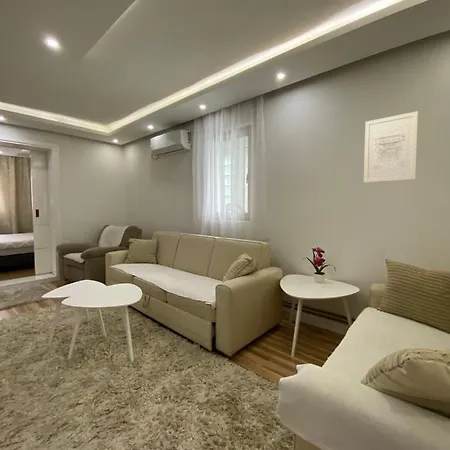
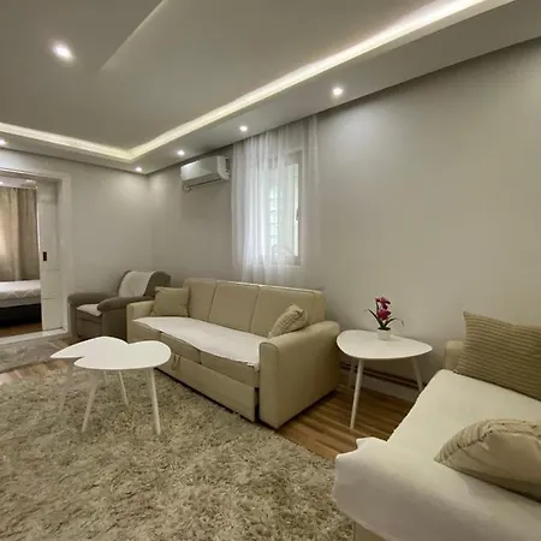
- wall art (389, 149)
